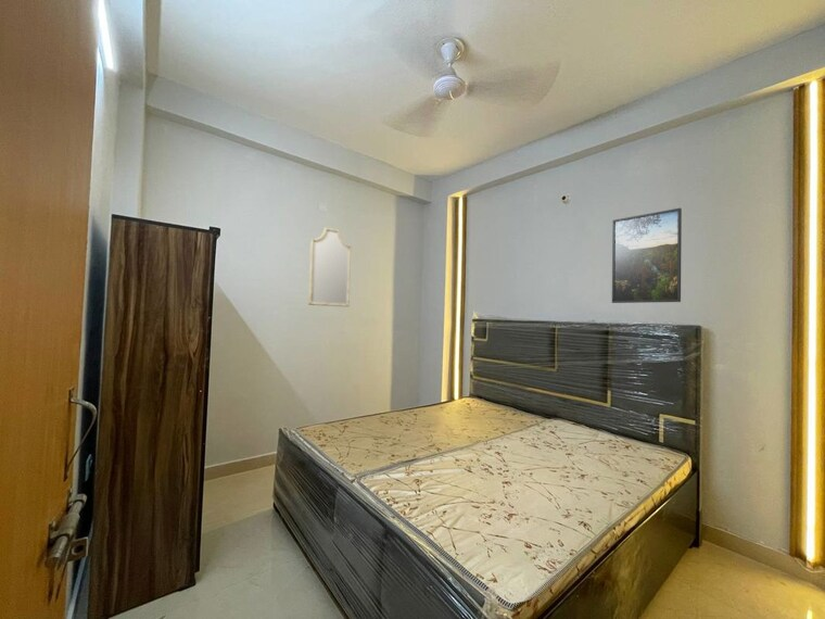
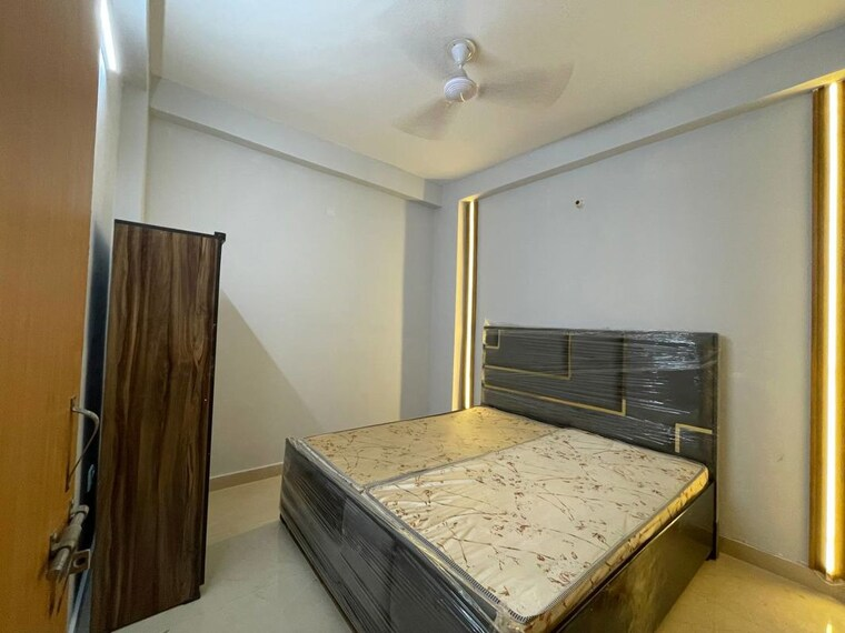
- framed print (644, 257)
- home mirror (330, 267)
